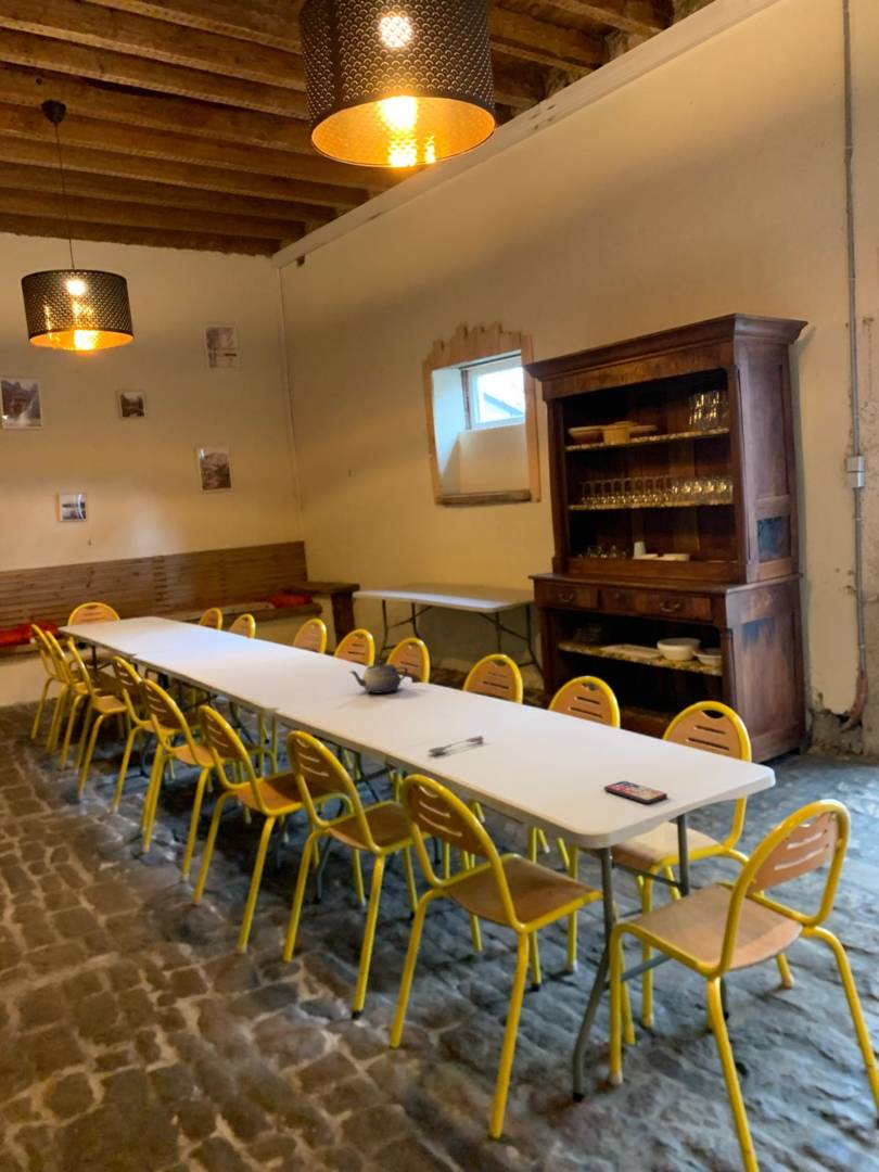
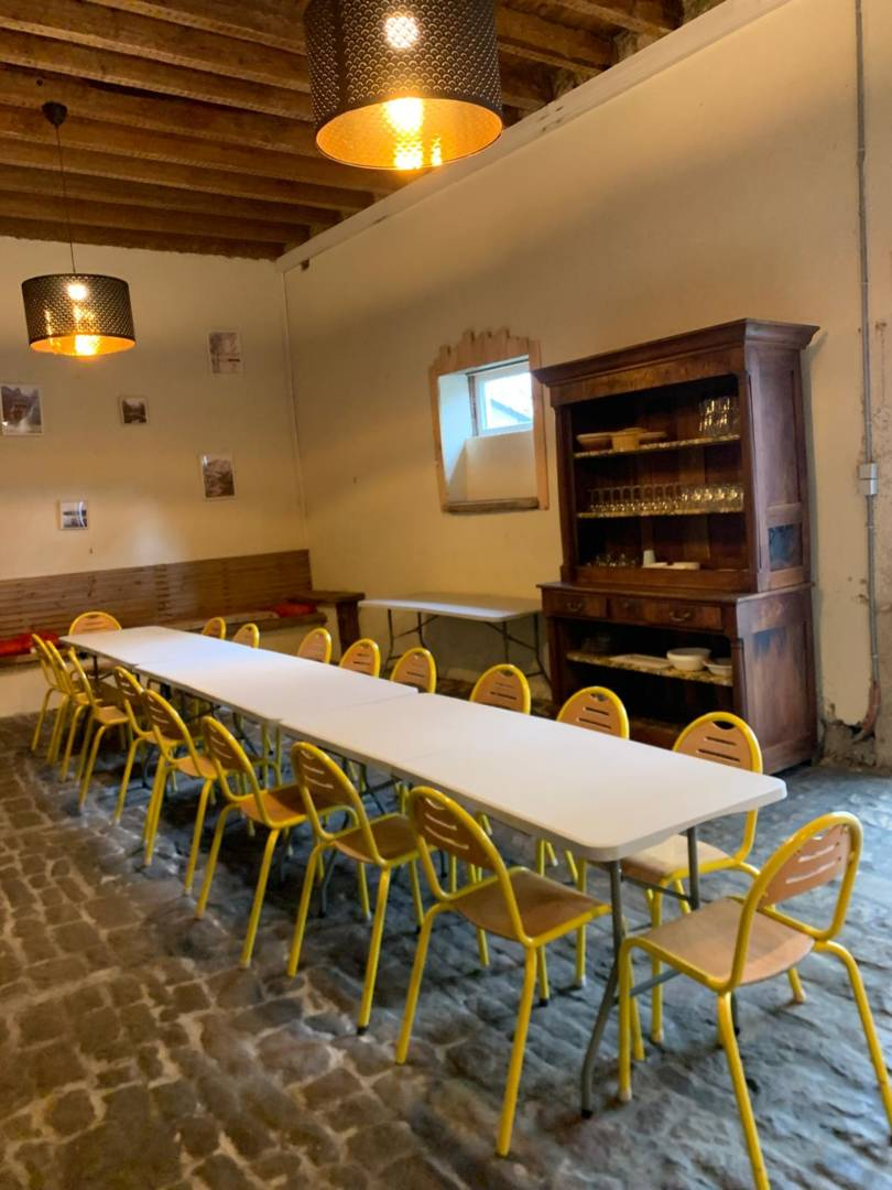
- smartphone (635, 791)
- soupspoon (456, 743)
- teapot (379, 676)
